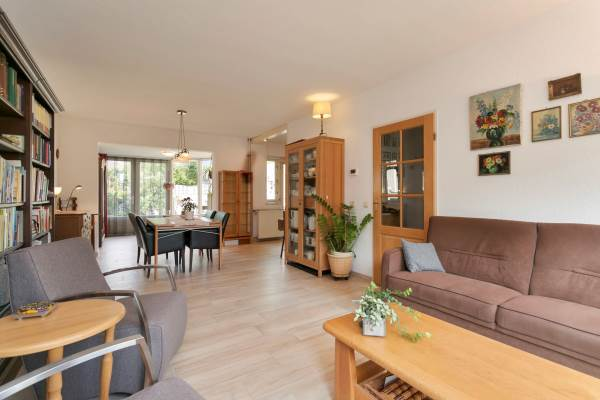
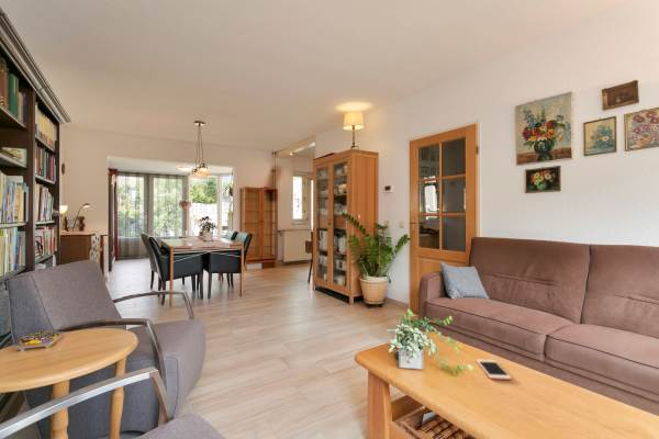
+ cell phone (492, 369)
